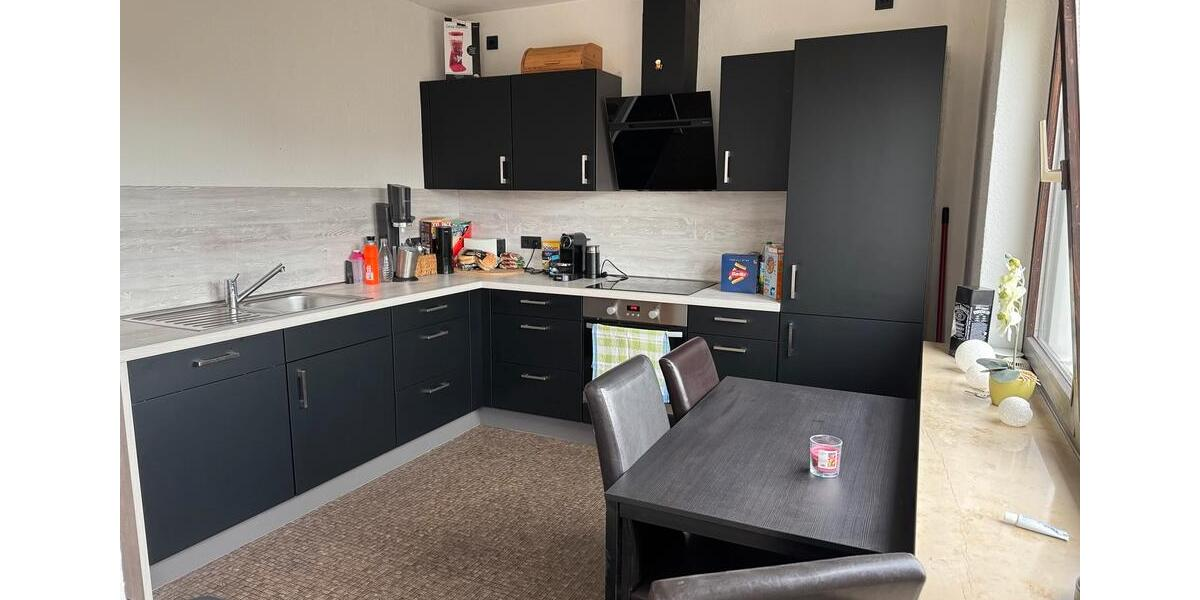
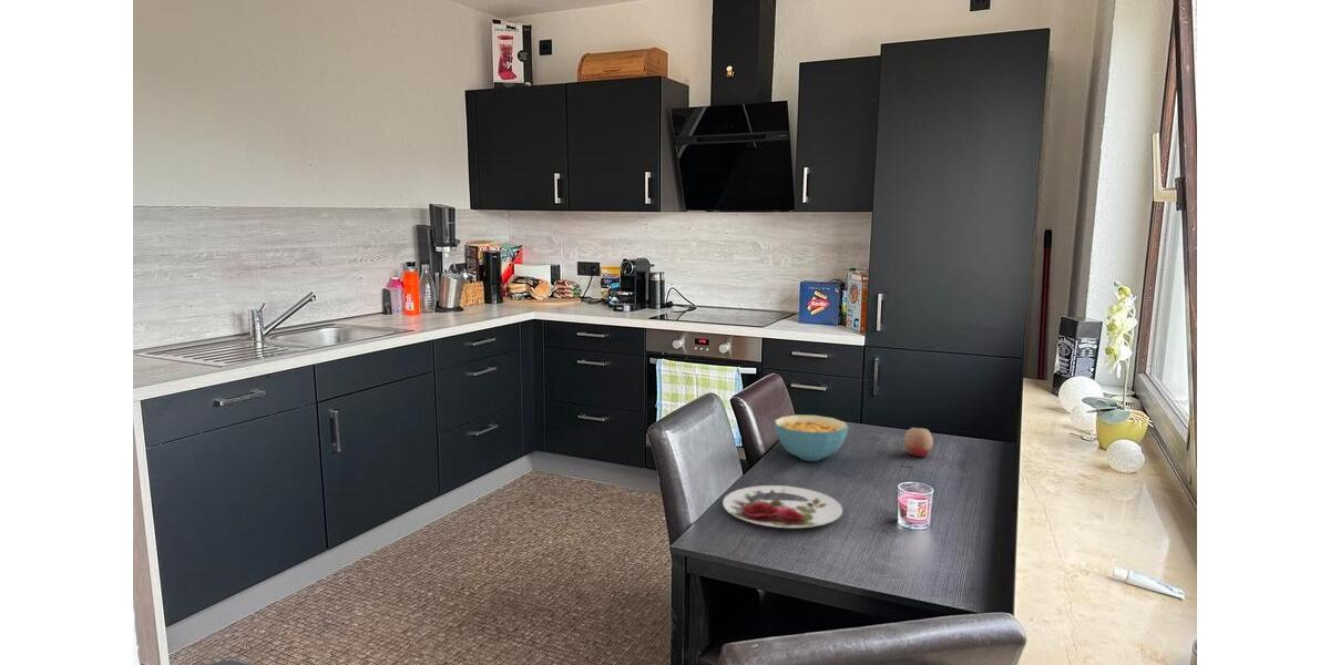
+ cereal bowl (810, 440)
+ fruit (918, 441)
+ plate (781, 504)
